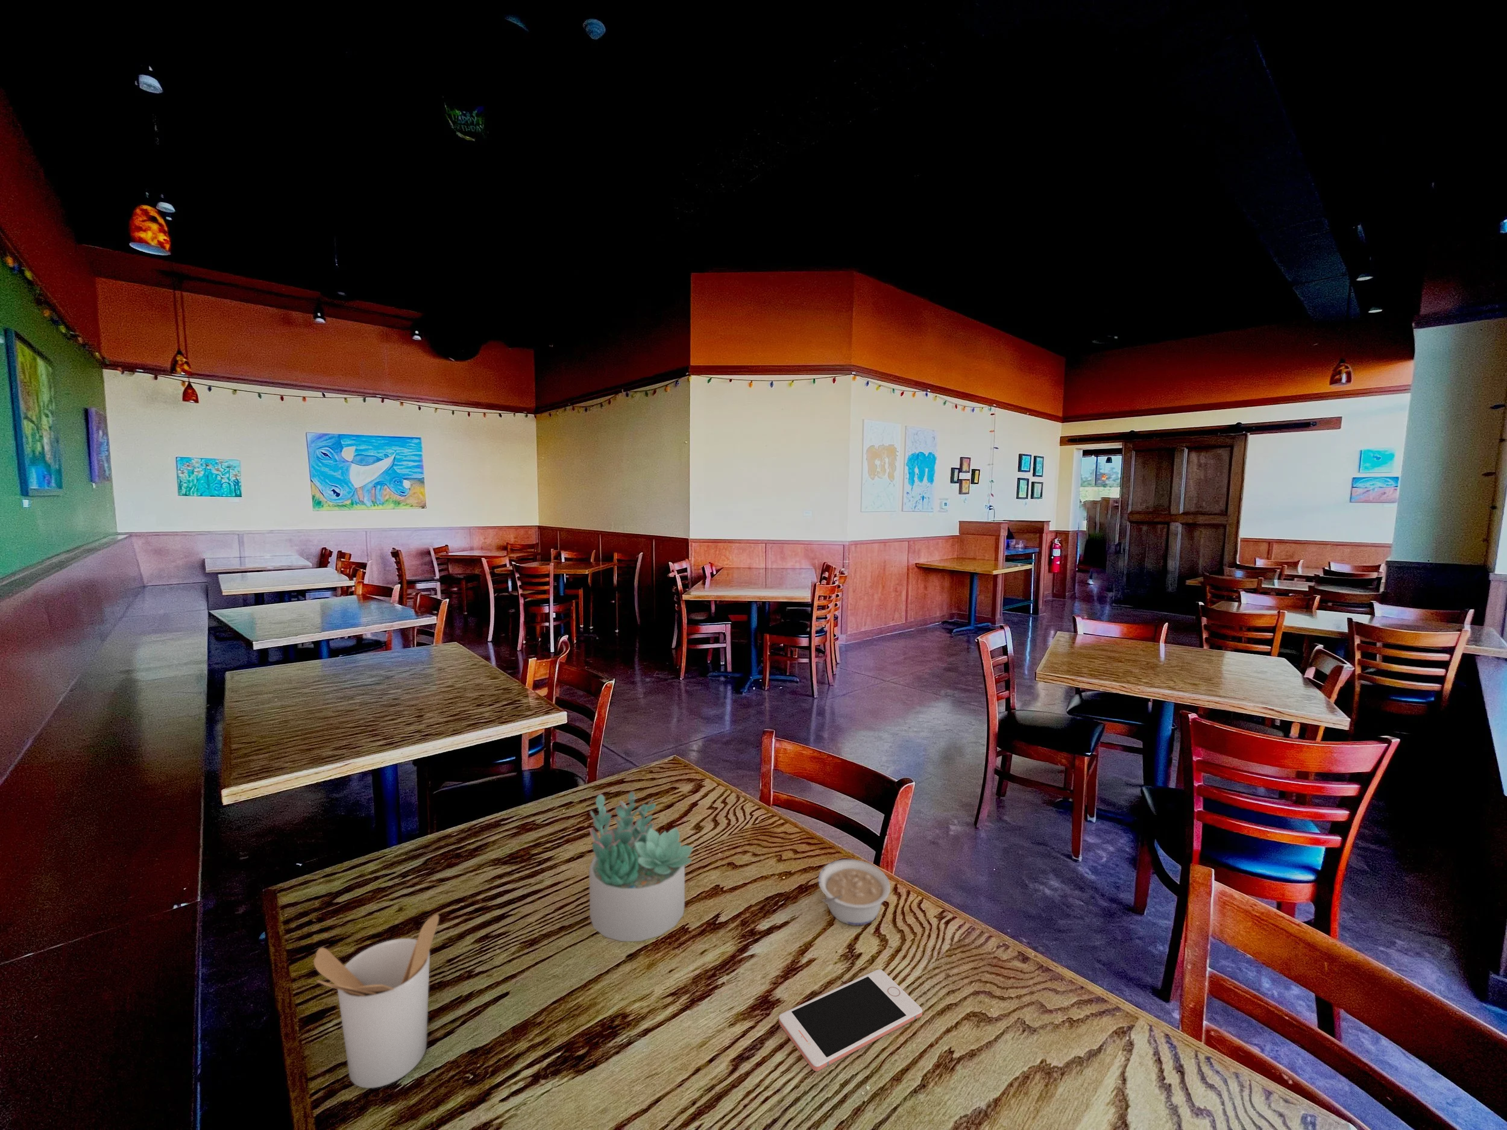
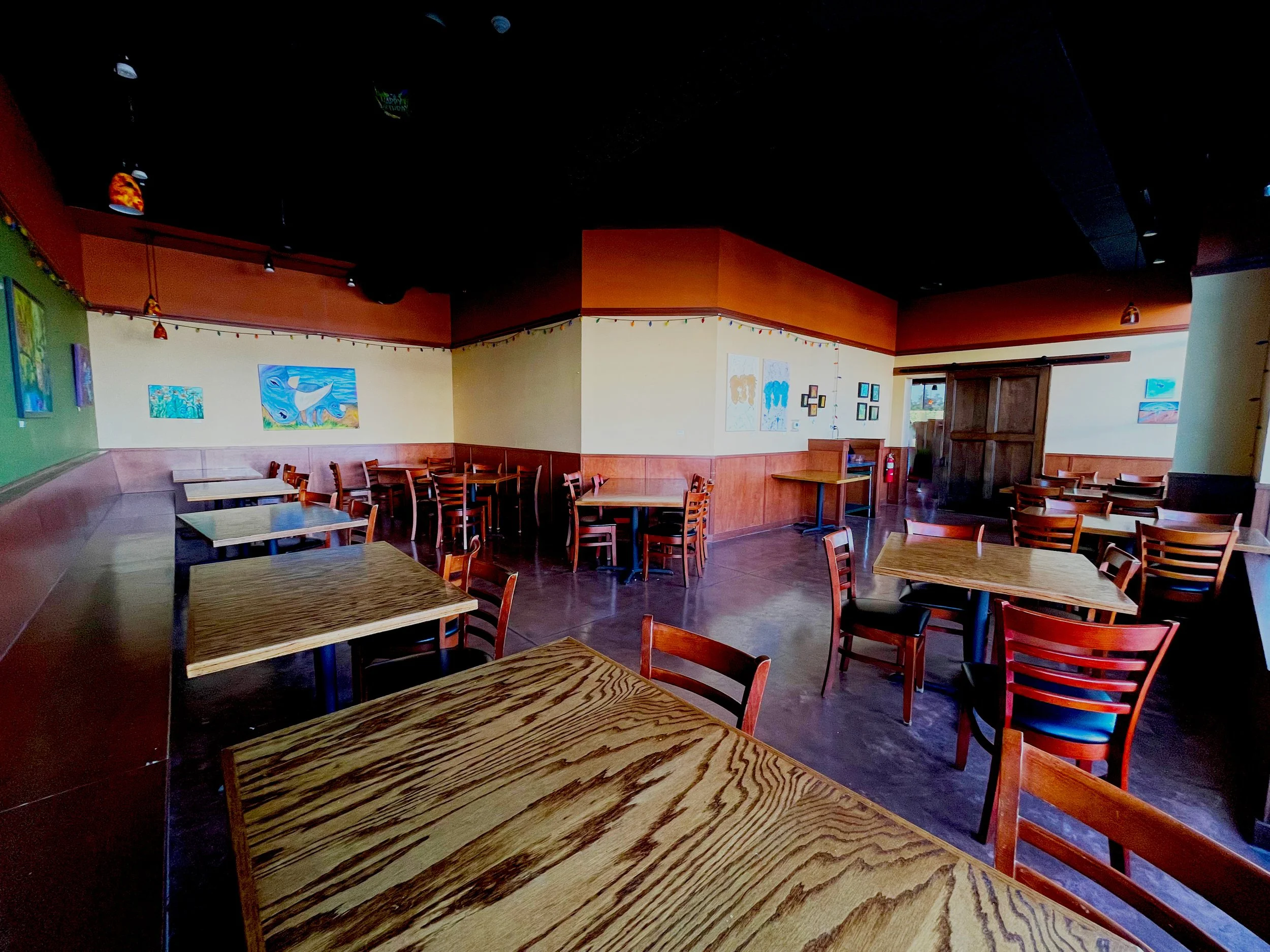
- succulent plant (640, 853)
- utensil holder (376, 1005)
- cell phone (851, 1016)
- legume (853, 894)
